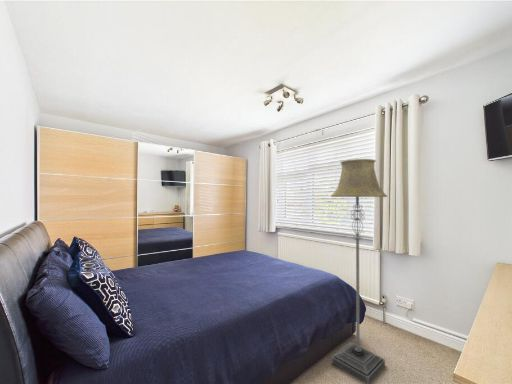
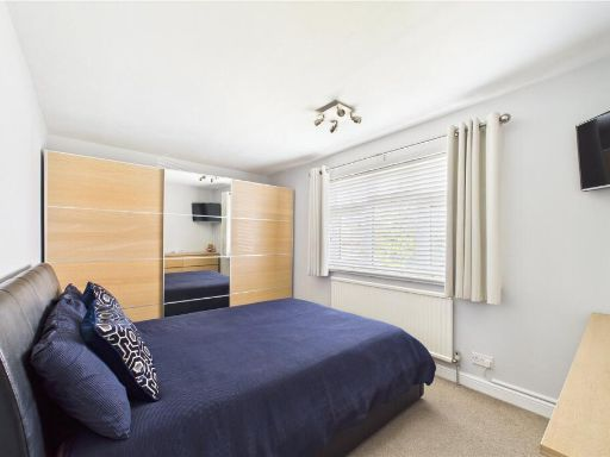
- floor lamp (357, 262)
